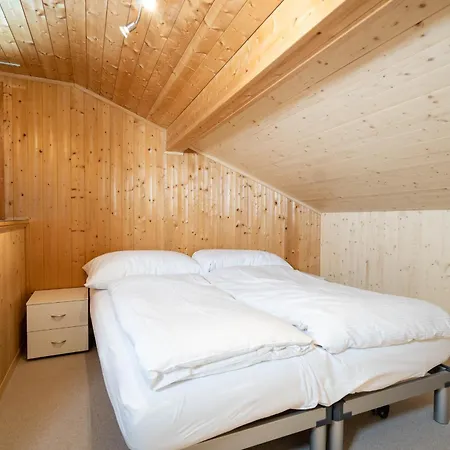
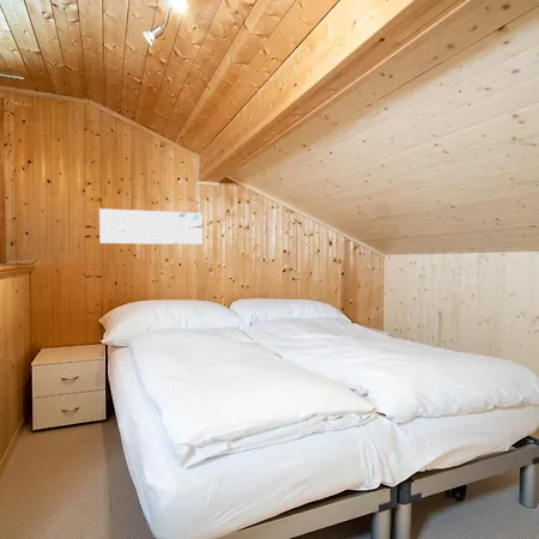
+ wall art (152, 226)
